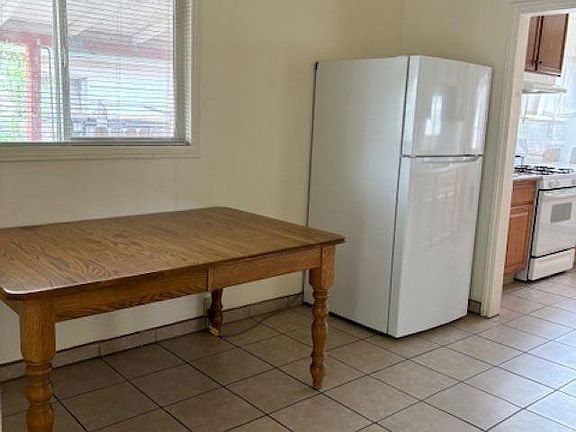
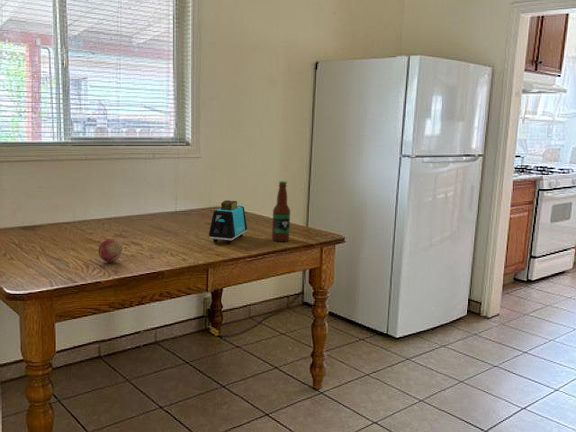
+ toaster (228, 220)
+ bottle (281, 211)
+ fruit (110, 250)
